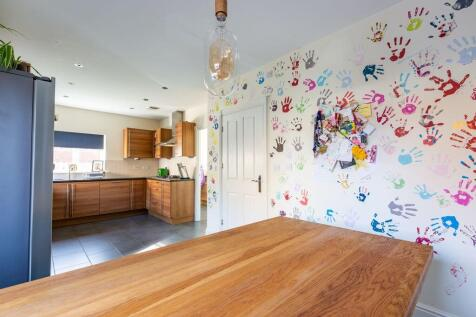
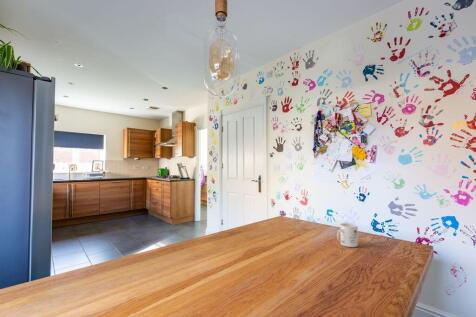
+ mug (346, 235)
